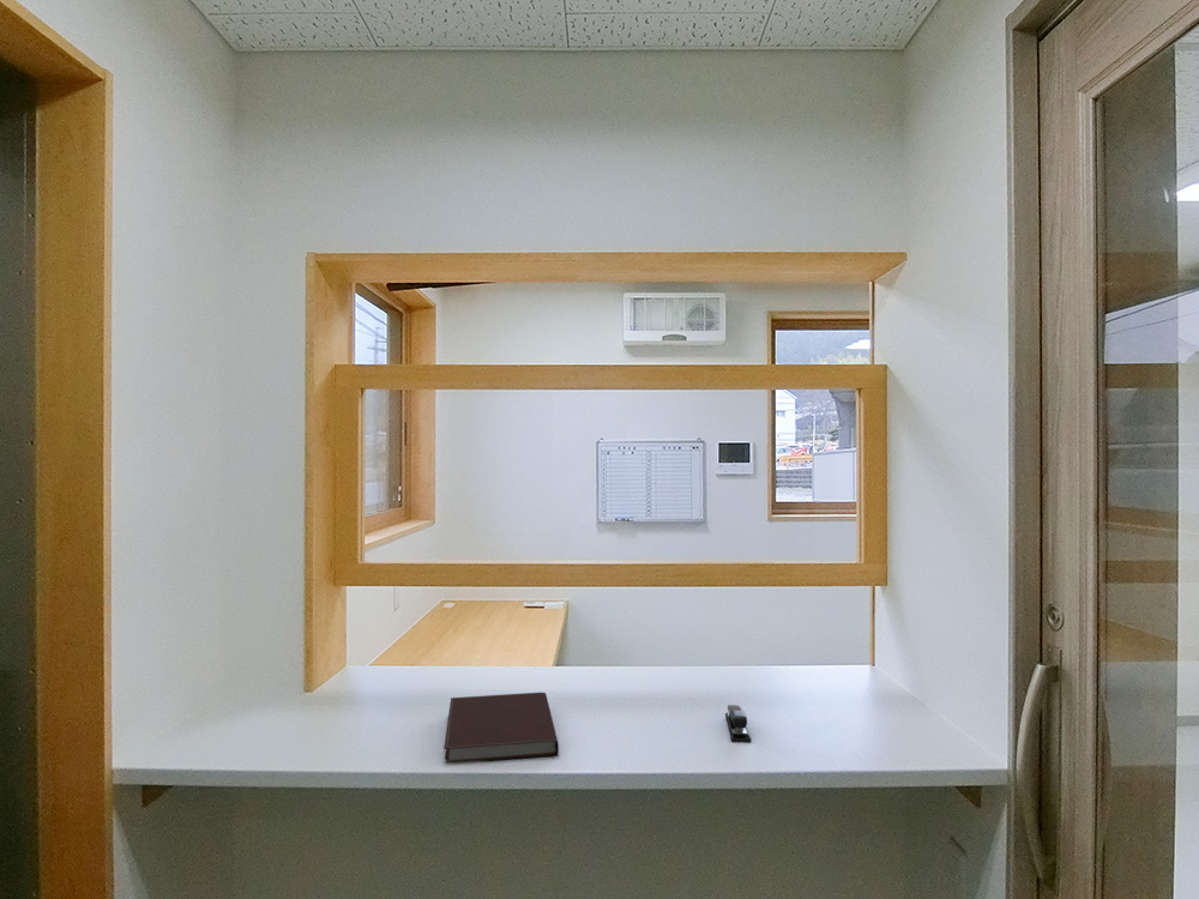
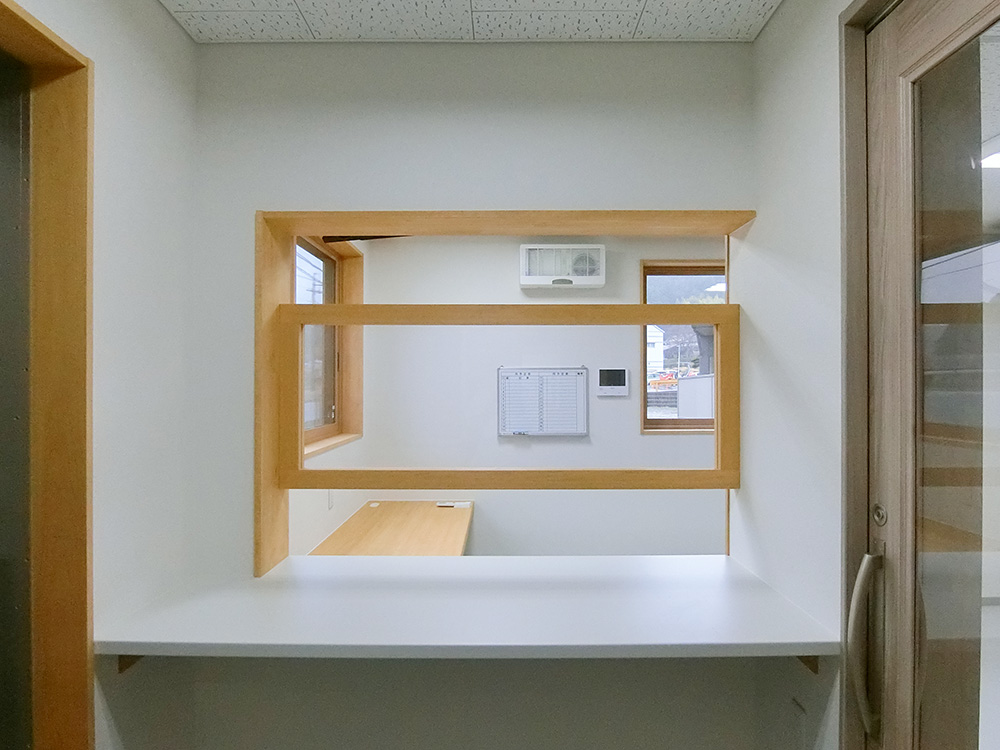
- notebook (500, 724)
- stapler (736, 718)
